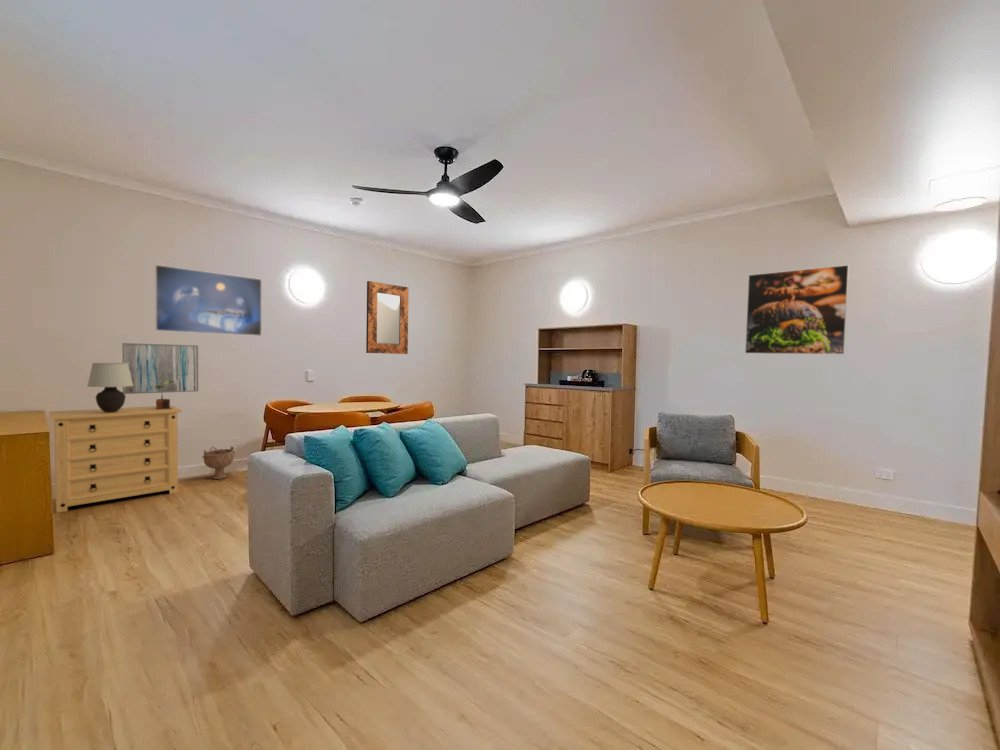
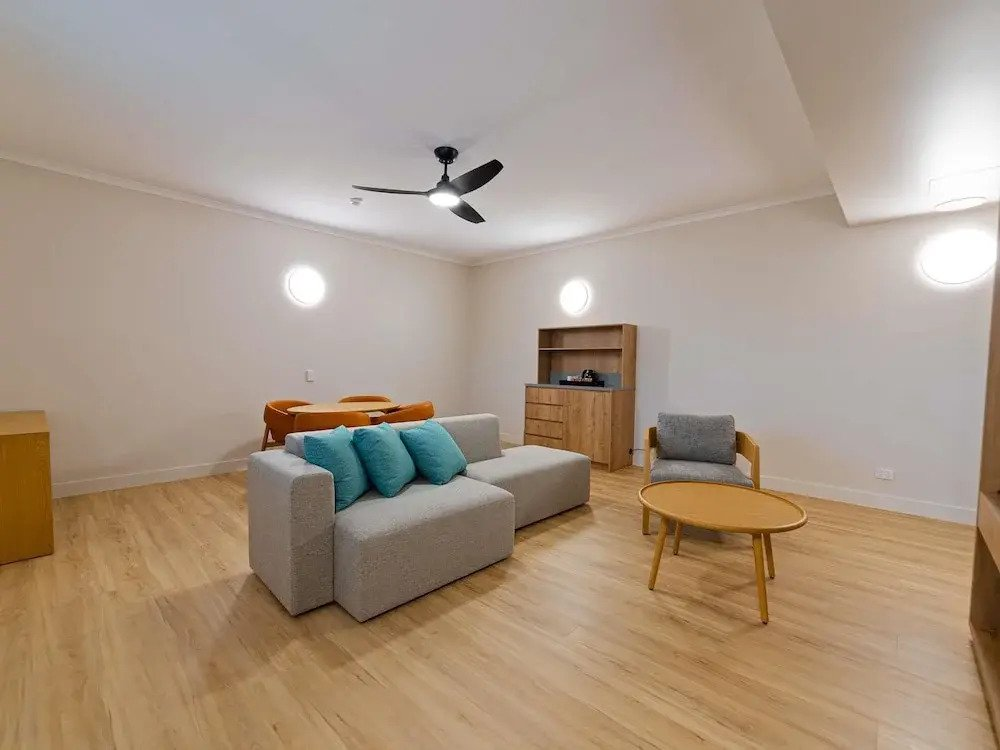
- potted plant (162, 395)
- wall art (162, 368)
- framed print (212, 303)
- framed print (793, 312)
- dresser (118, 453)
- home mirror (388, 319)
- table lamp (110, 387)
- decorative bowl (218, 462)
